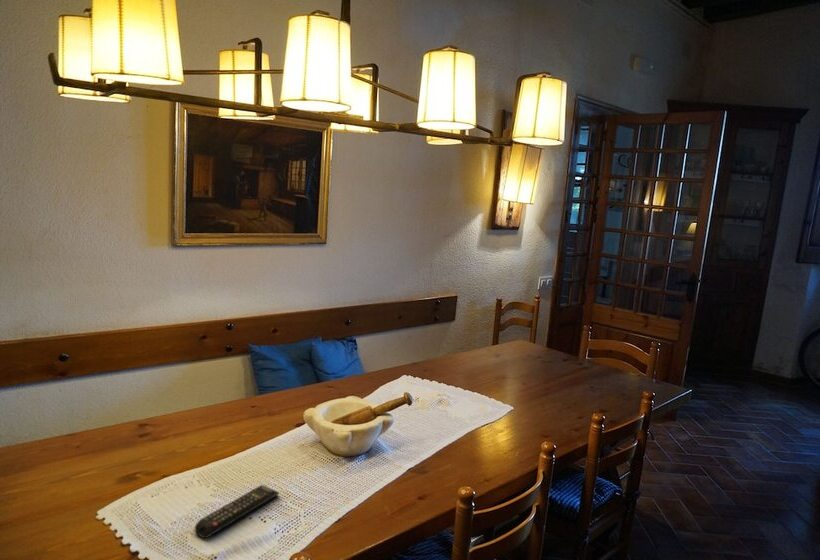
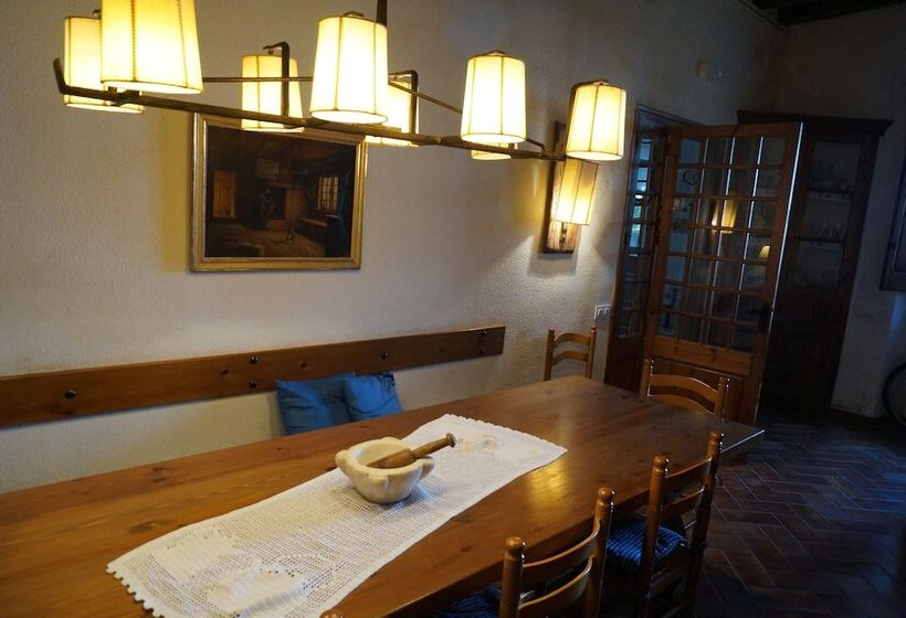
- remote control (239, 508)
